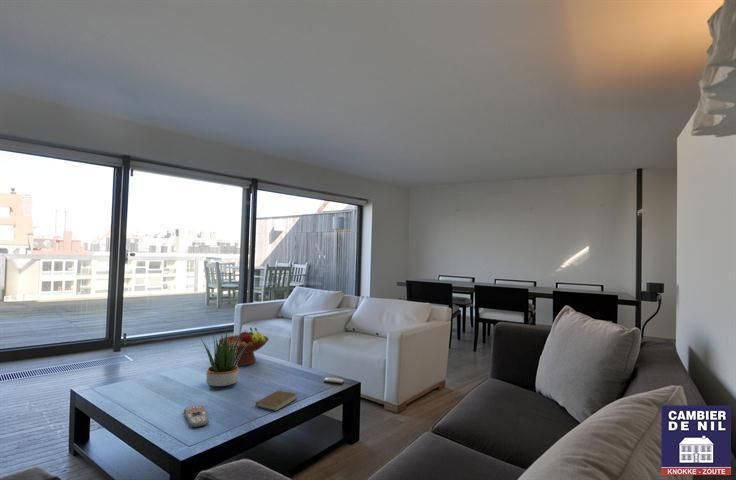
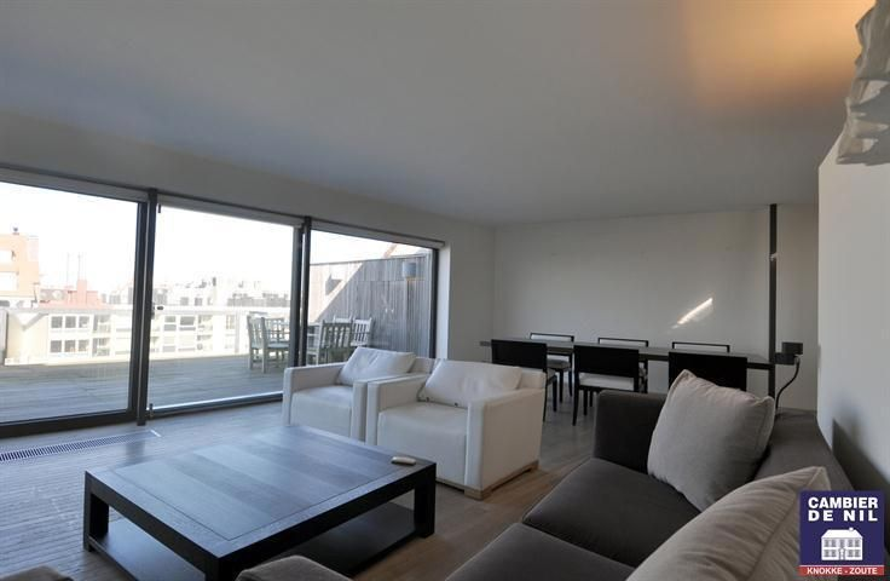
- potted plant (223, 358)
- remote control (196, 416)
- fruit bowl (244, 346)
- book (273, 399)
